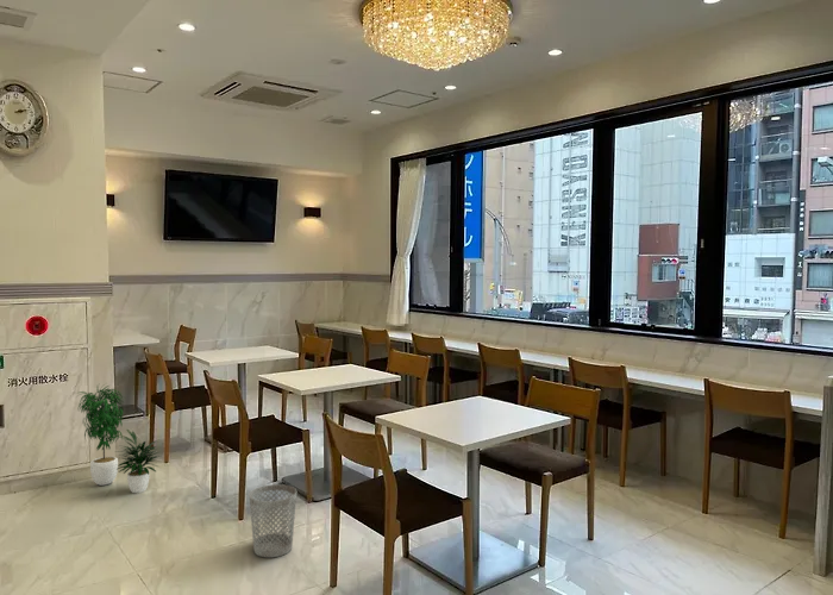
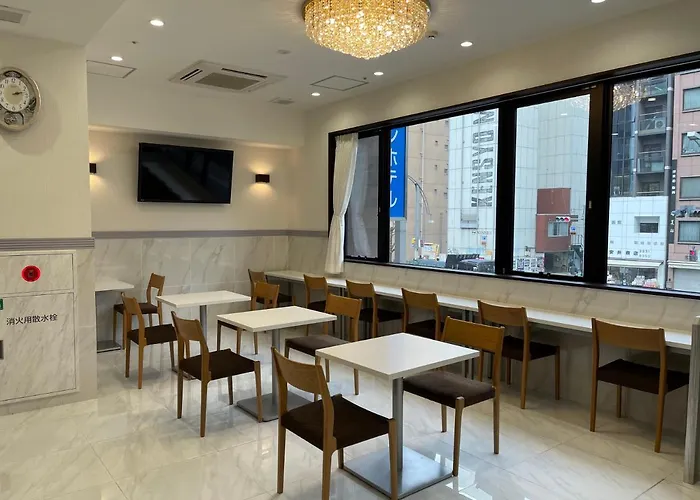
- wastebasket (273, 521)
- potted plant (118, 434)
